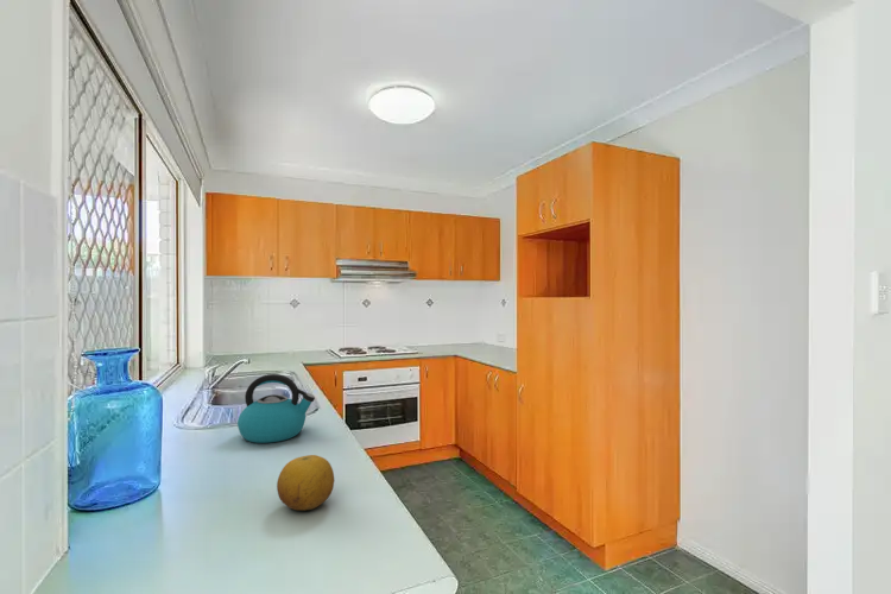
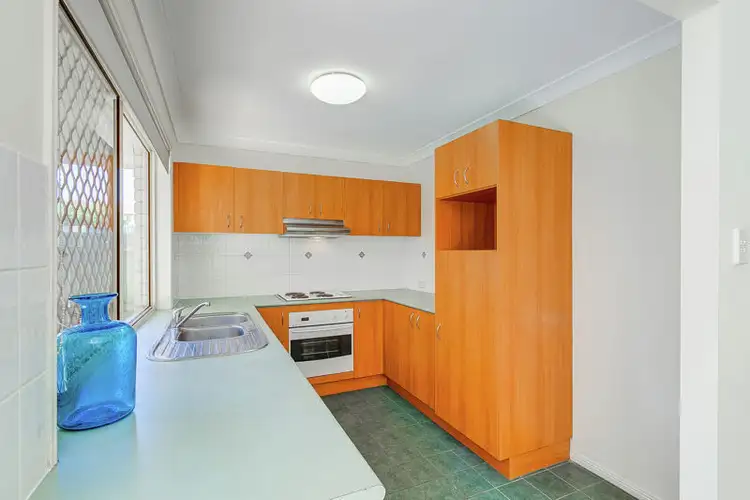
- kettle (277, 404)
- fruit (305, 481)
